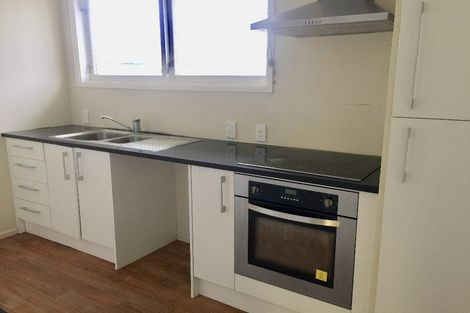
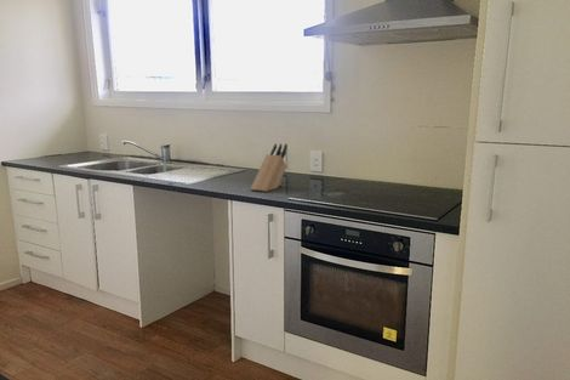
+ knife block (270, 165)
